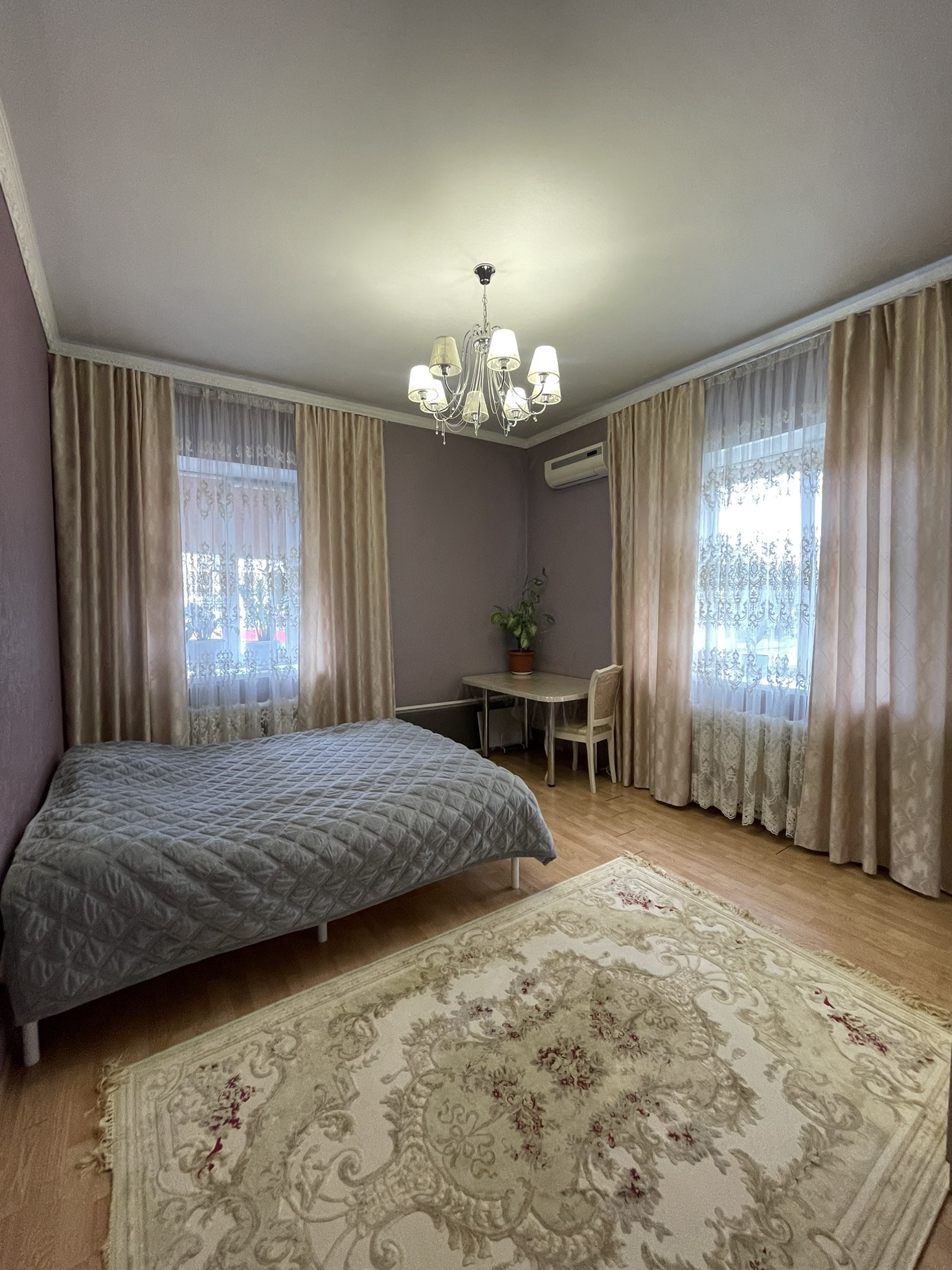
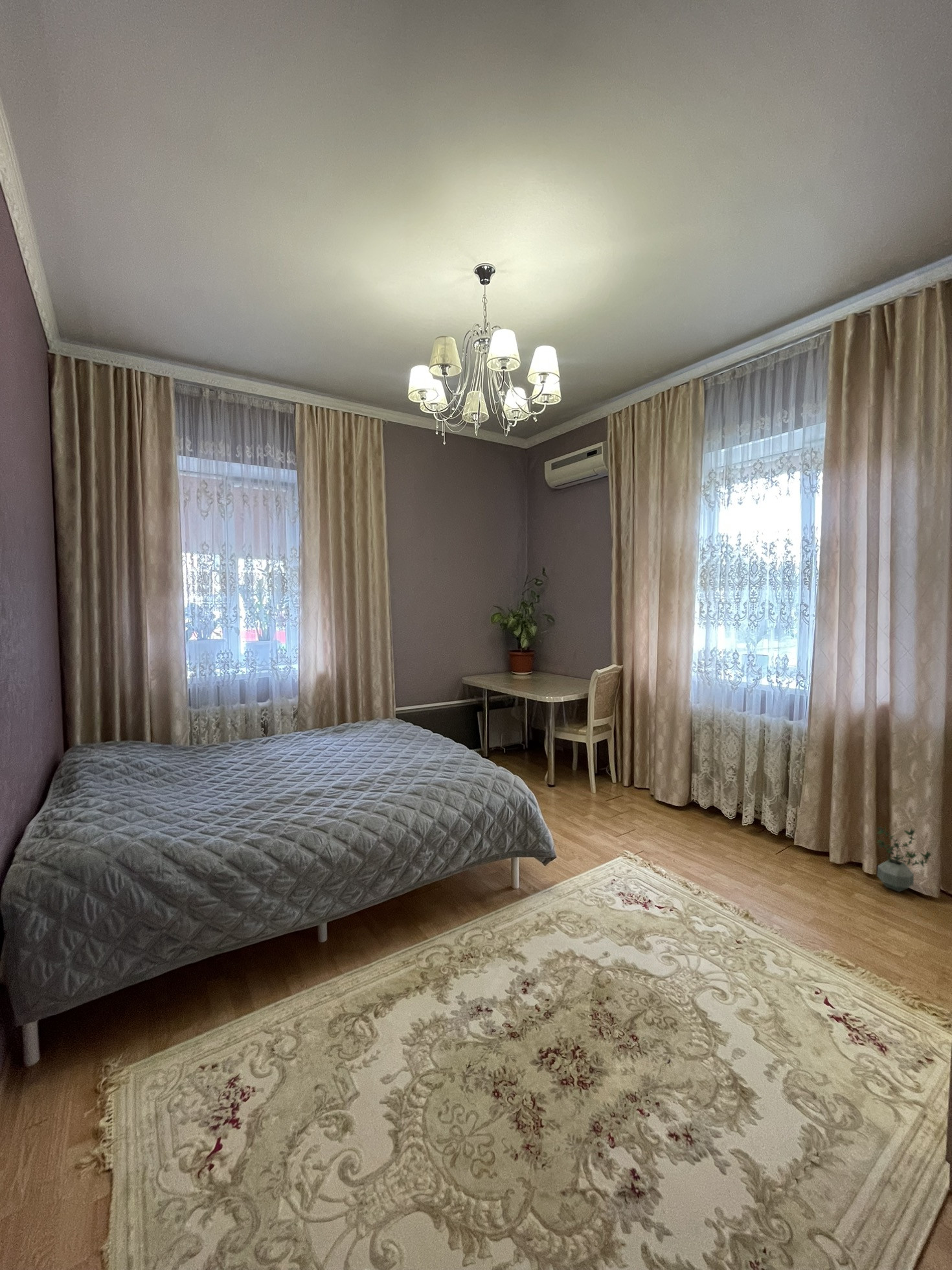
+ potted plant (901, 859)
